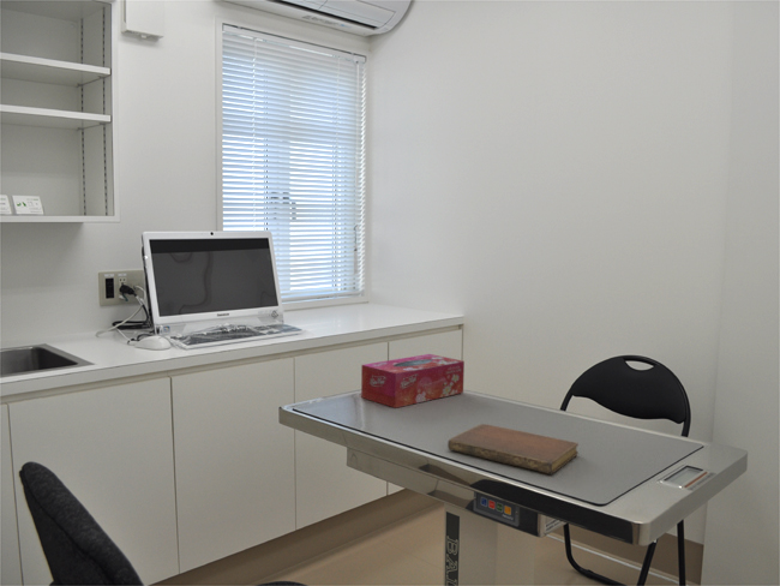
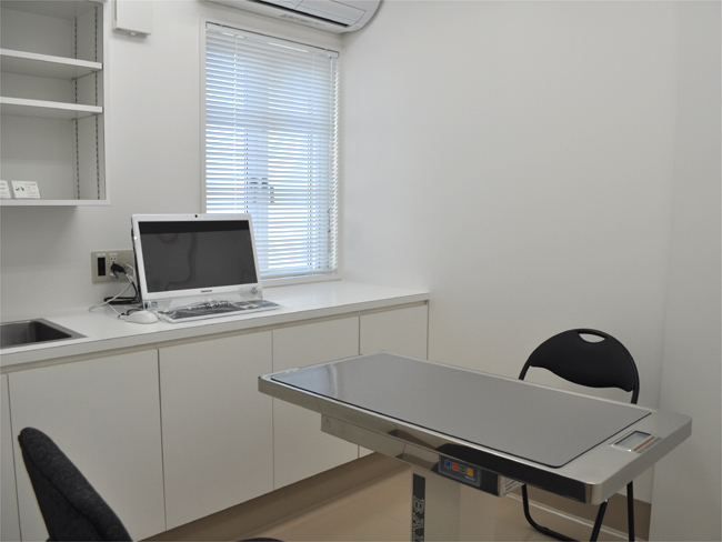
- tissue box (413, 378)
- notebook (512, 446)
